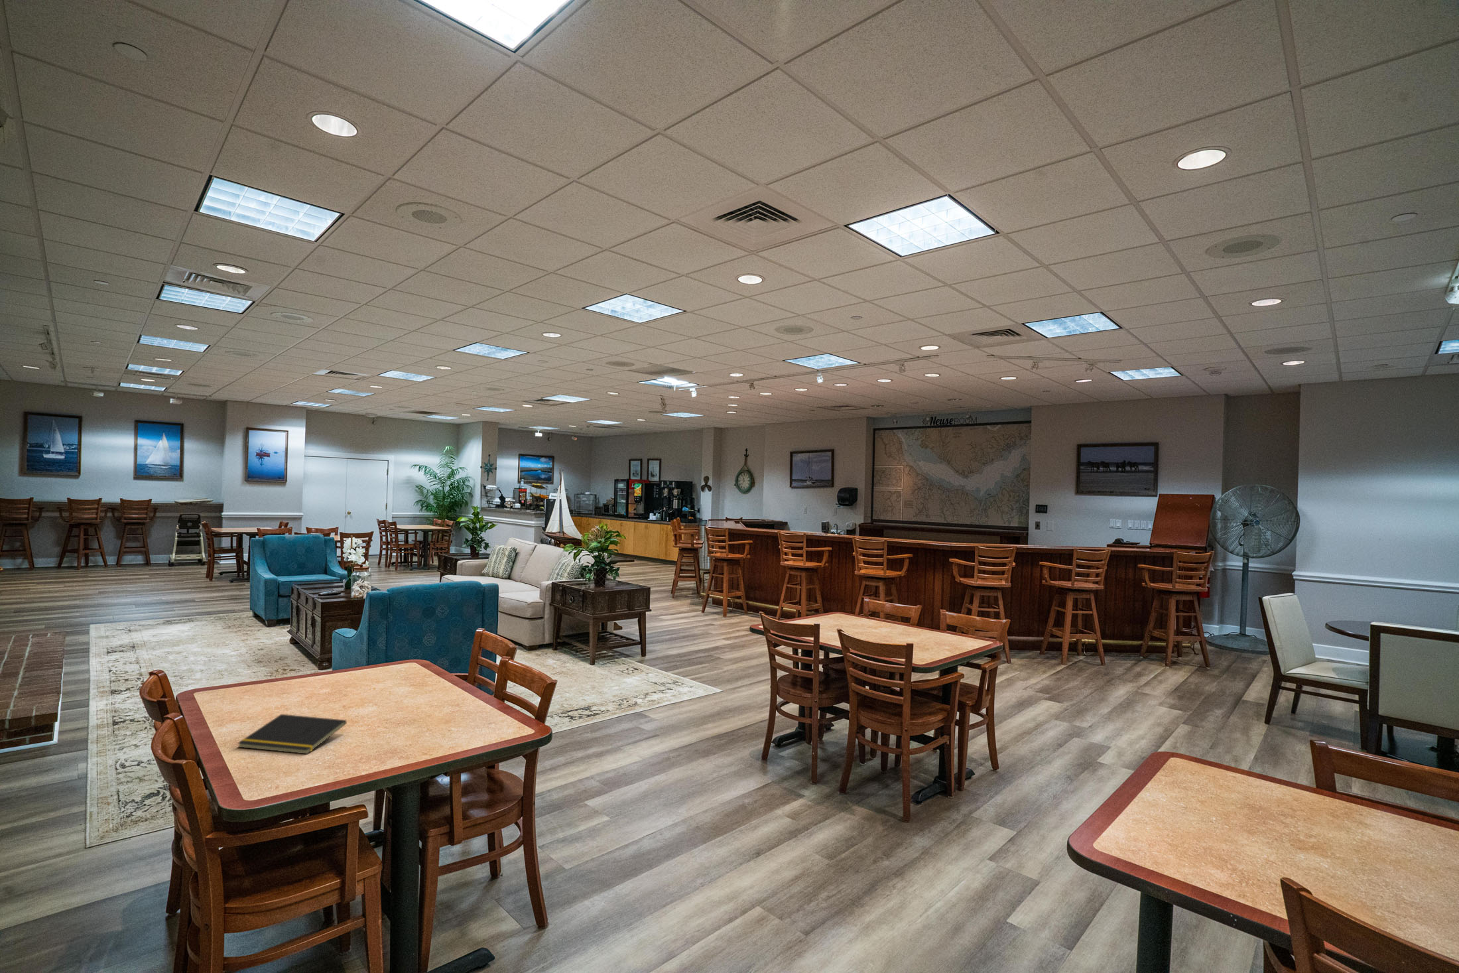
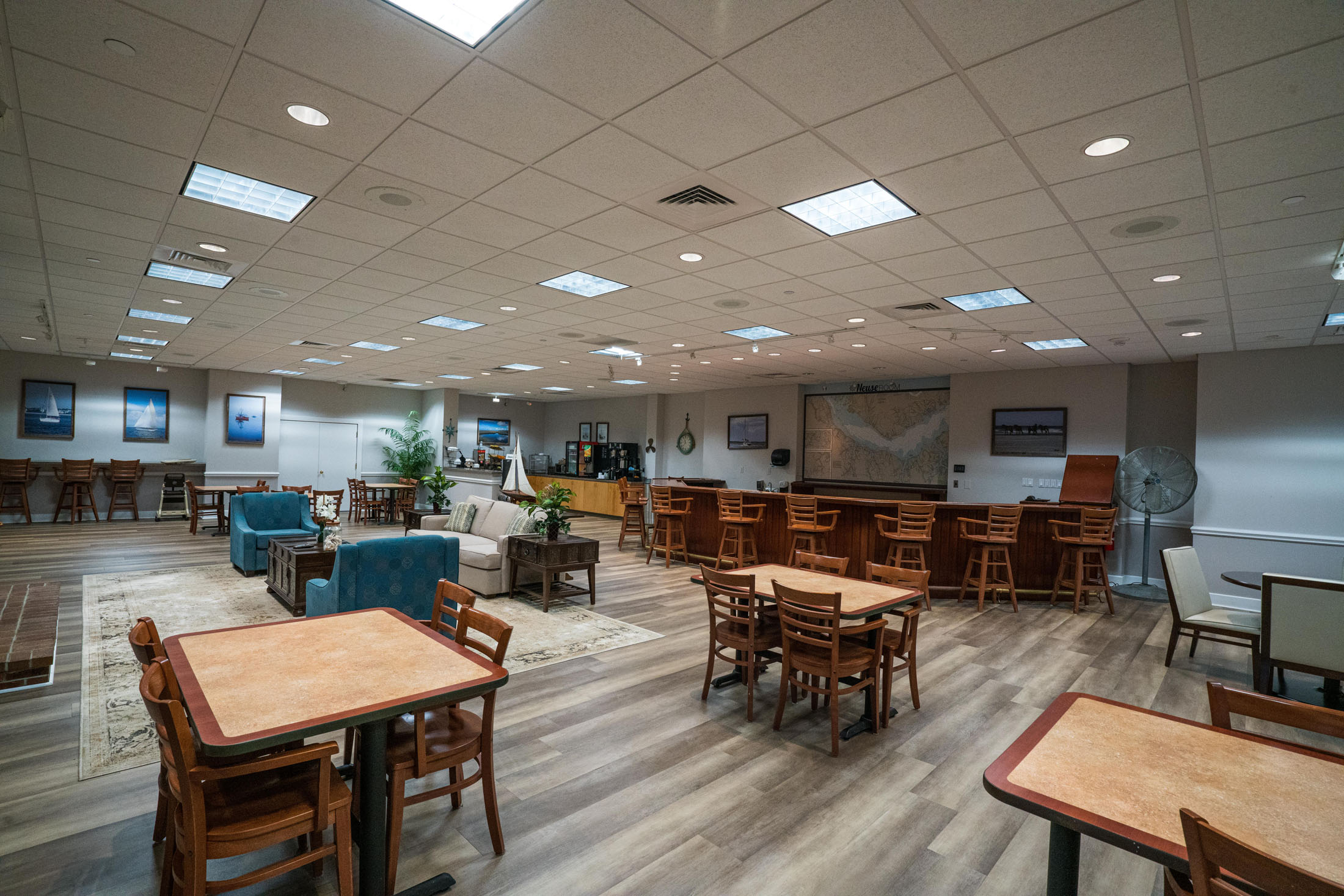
- notepad (293, 733)
